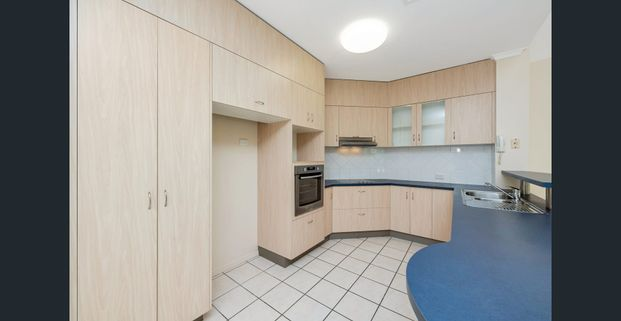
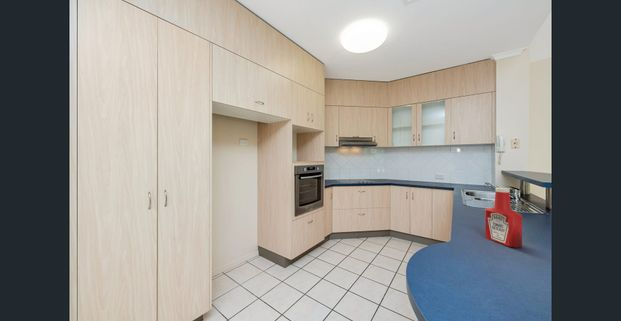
+ soap bottle (502, 214)
